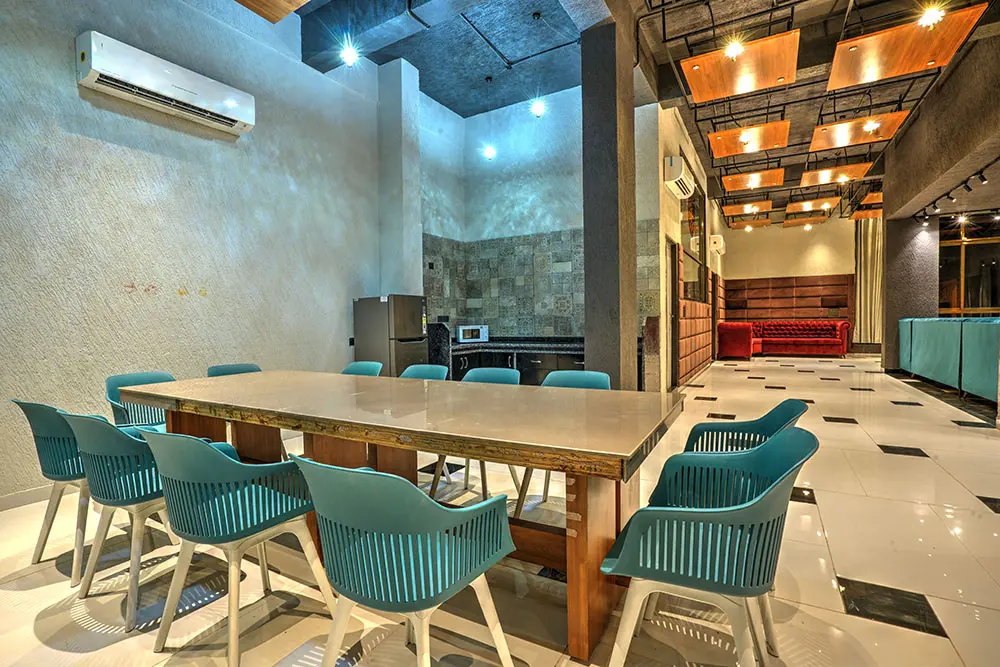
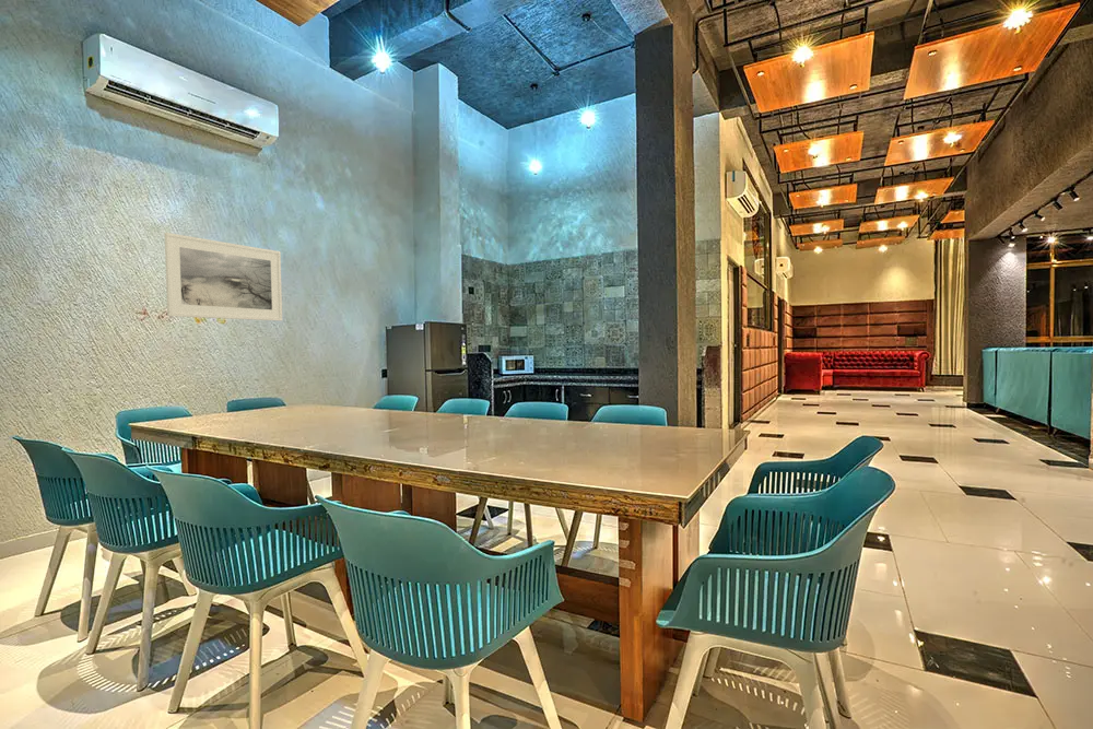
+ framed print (228, 281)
